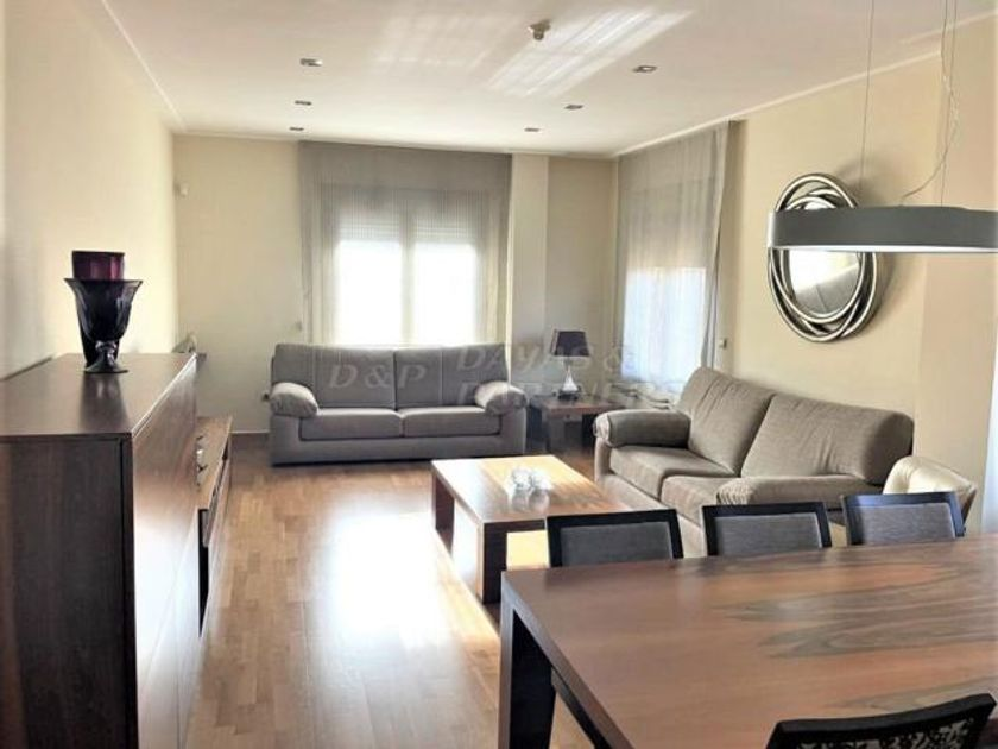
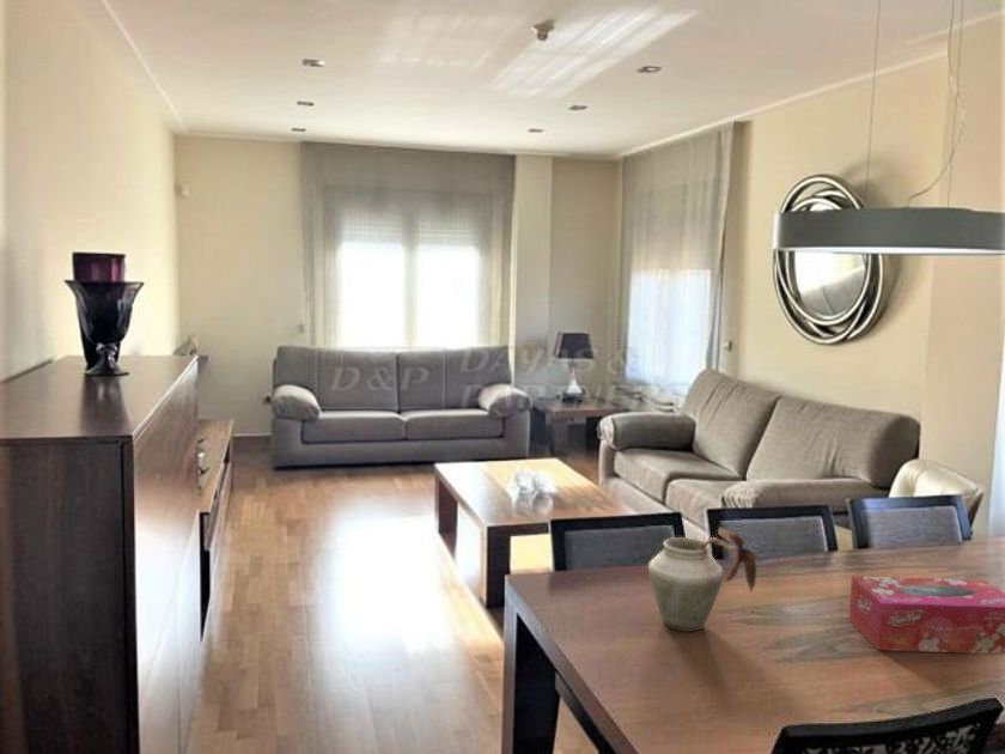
+ tissue box (933, 613)
+ vase (701, 573)
